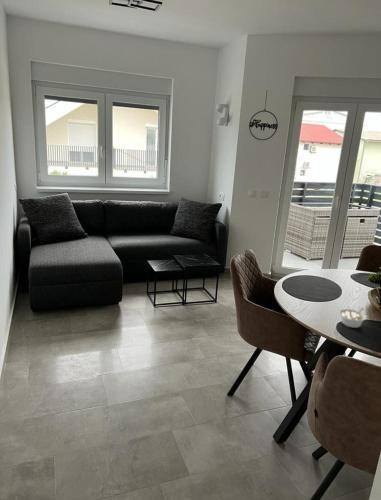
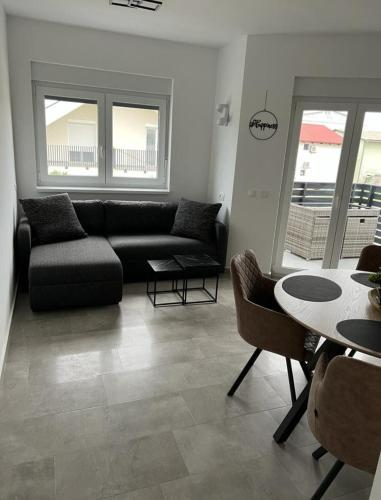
- legume (351, 317)
